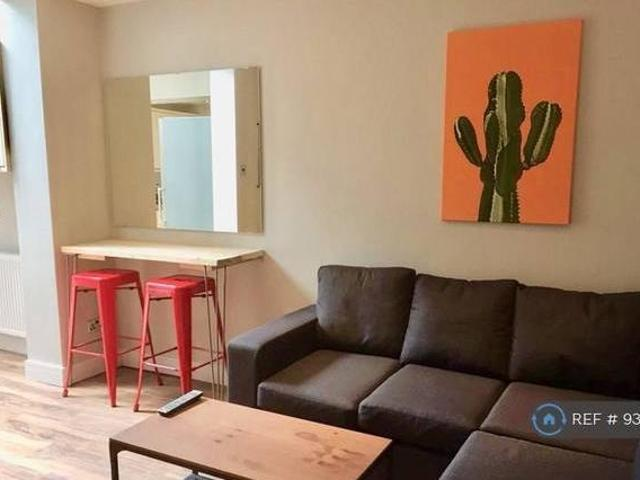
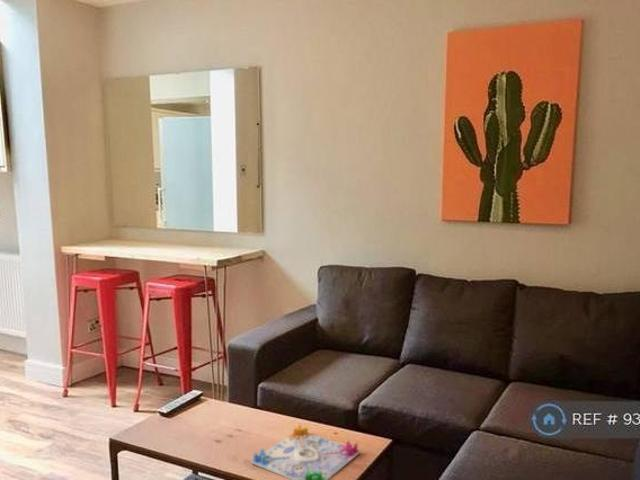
+ board game (306, 453)
